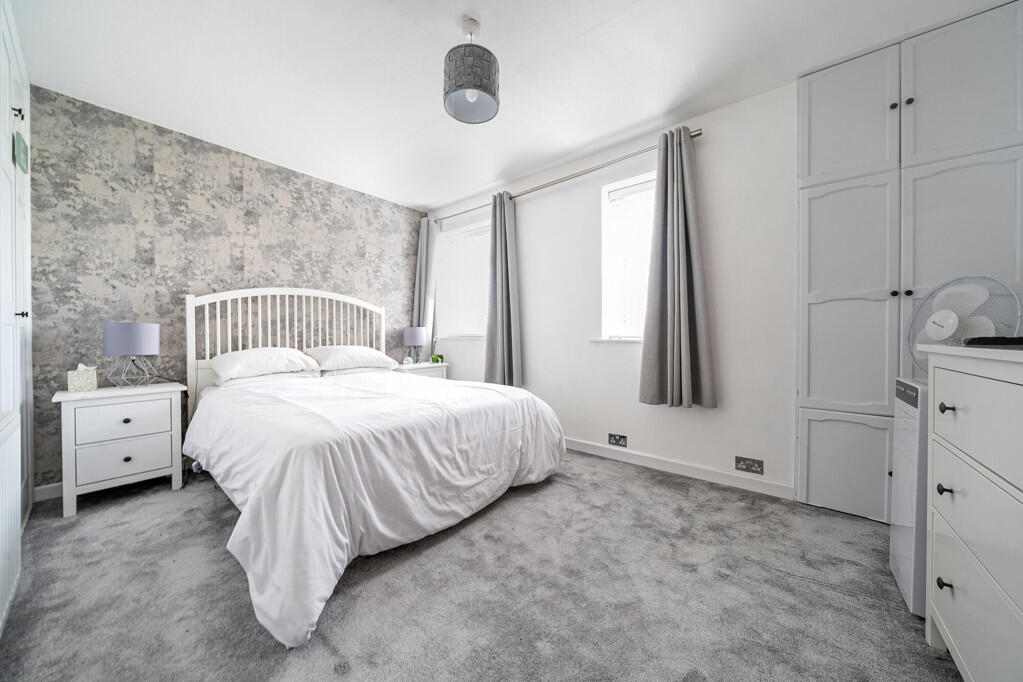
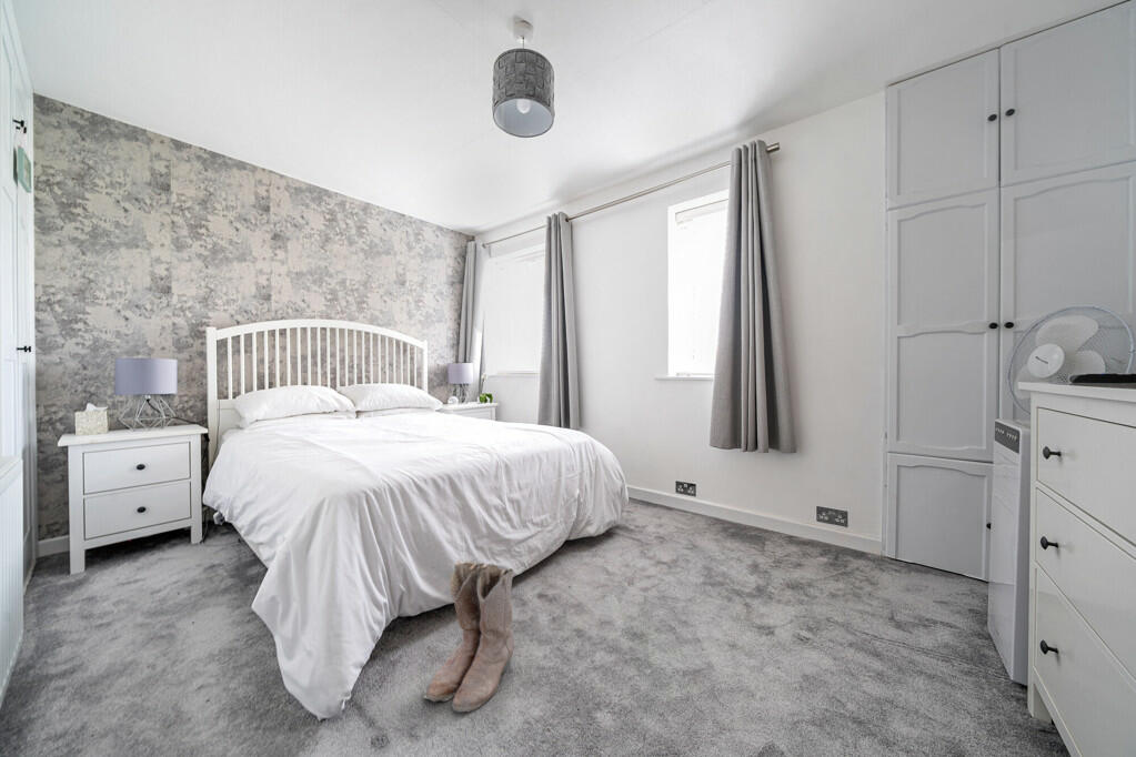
+ boots (472, 624)
